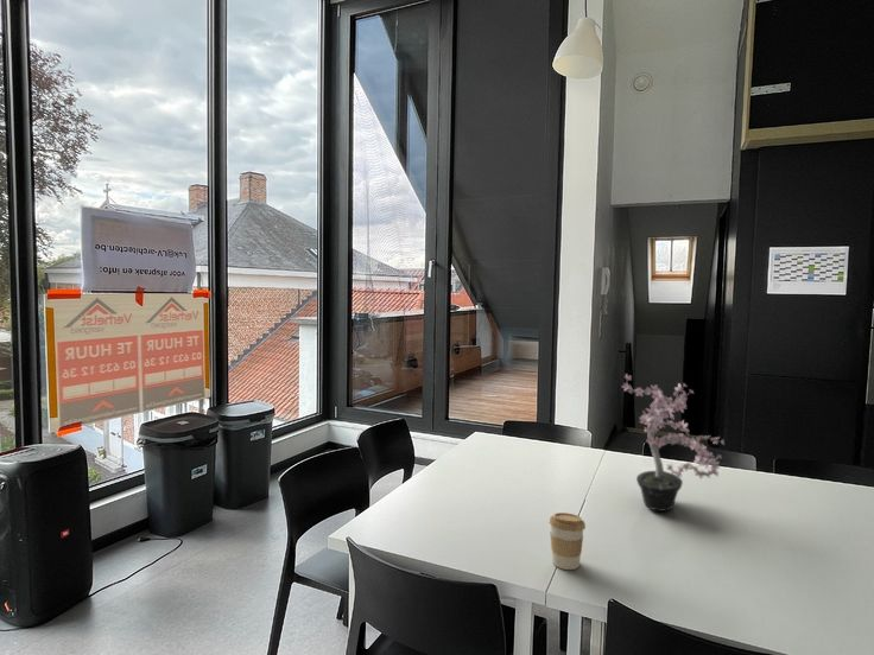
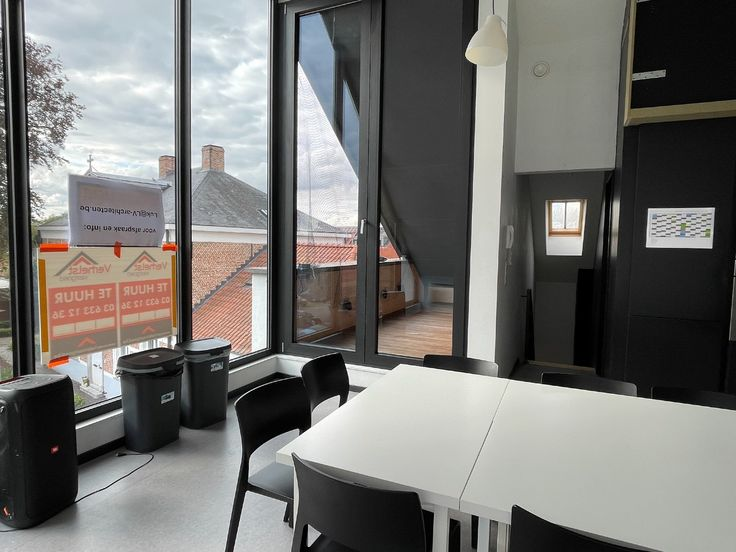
- potted plant (671, 444)
- coffee cup (566, 539)
